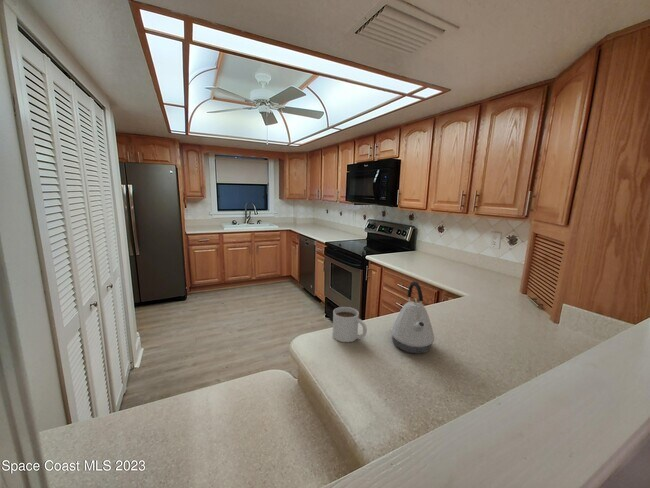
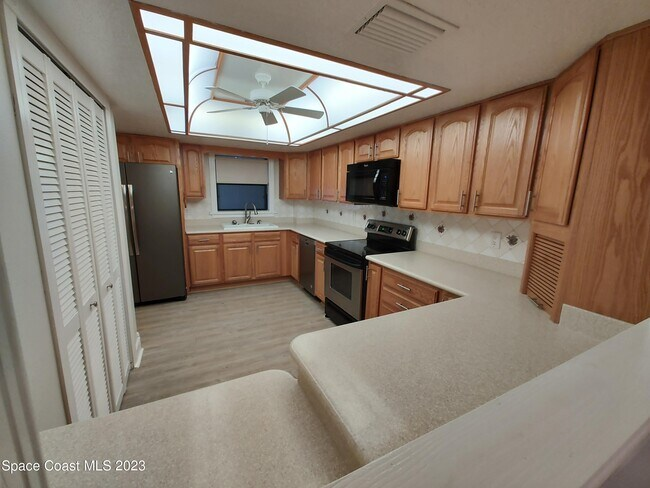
- kettle (414, 314)
- mug (350, 325)
